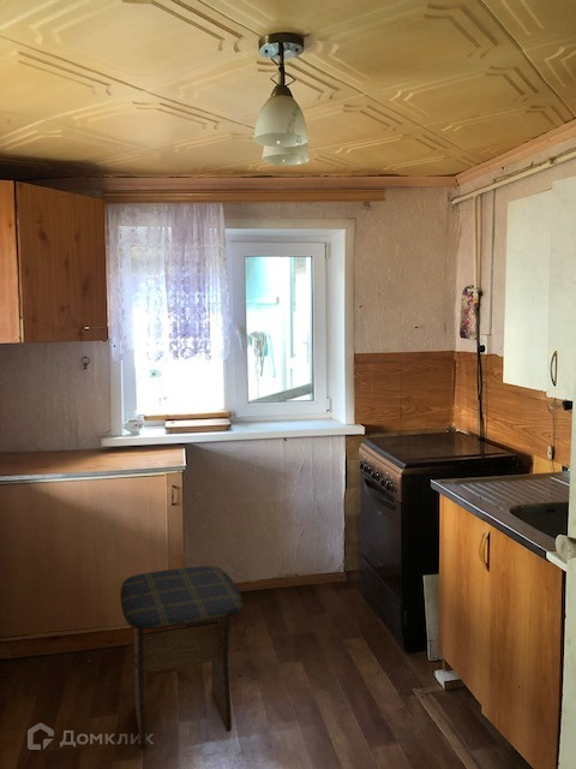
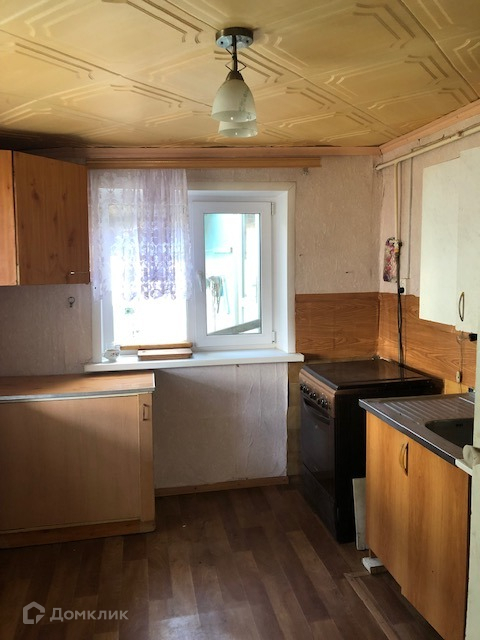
- stool (181, 655)
